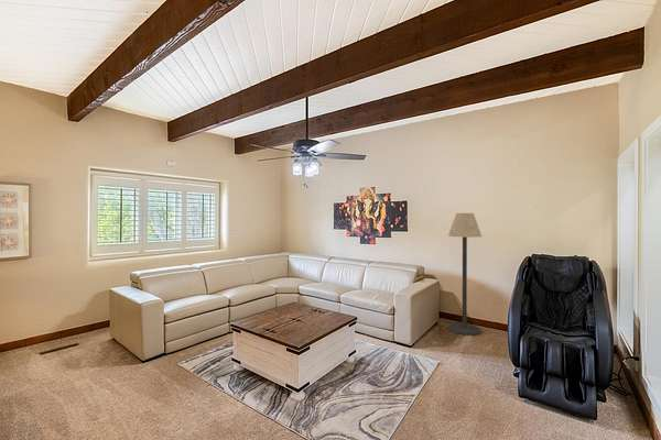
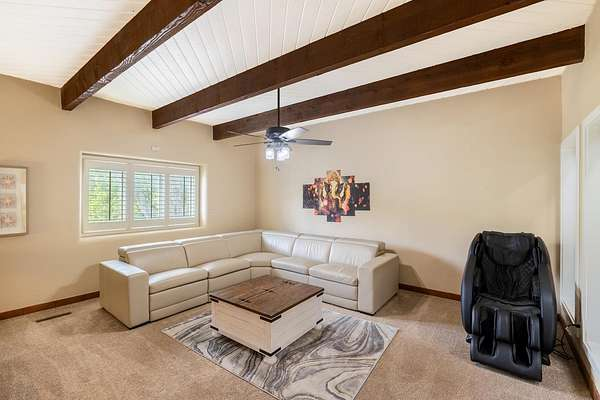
- floor lamp (464, 271)
